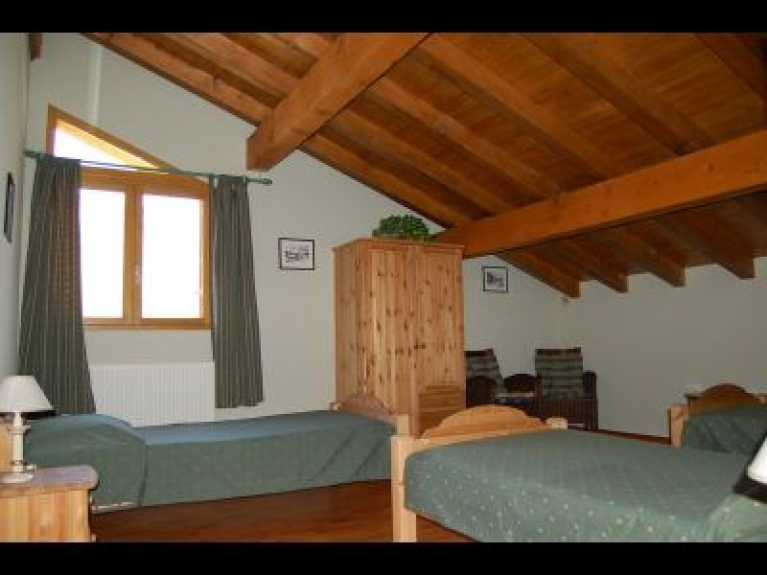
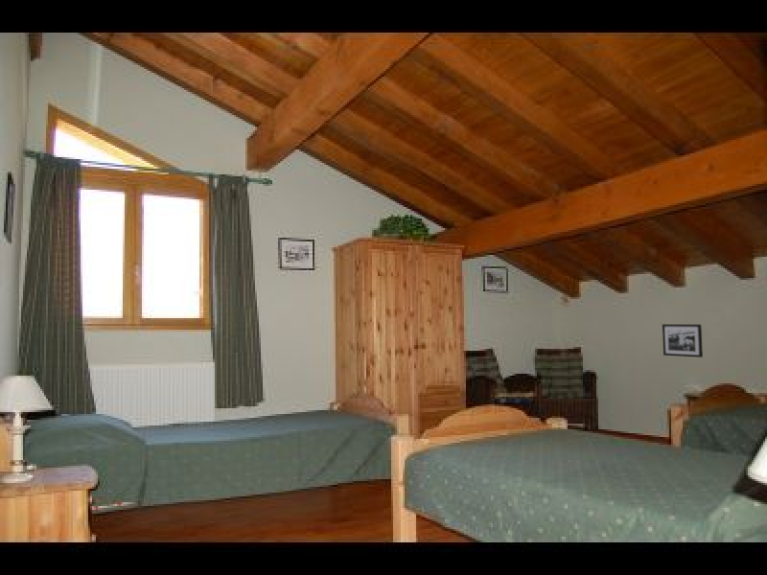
+ picture frame (681, 340)
